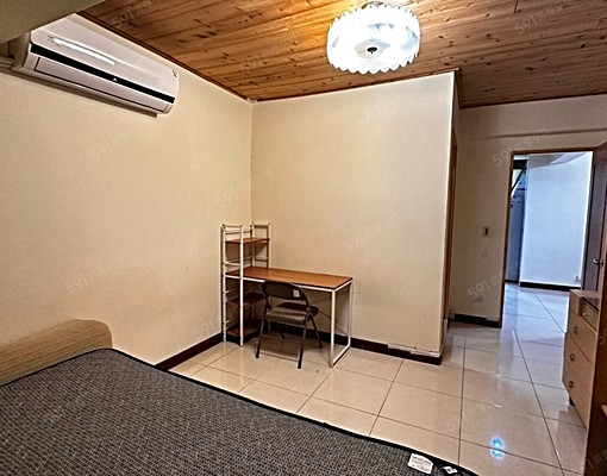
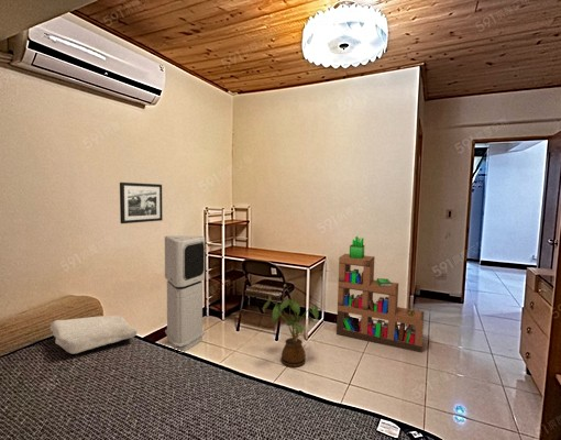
+ soap bar (94, 331)
+ picture frame (142, 202)
+ house plant (292, 327)
+ air purifier (179, 290)
+ bookshelf (381, 288)
